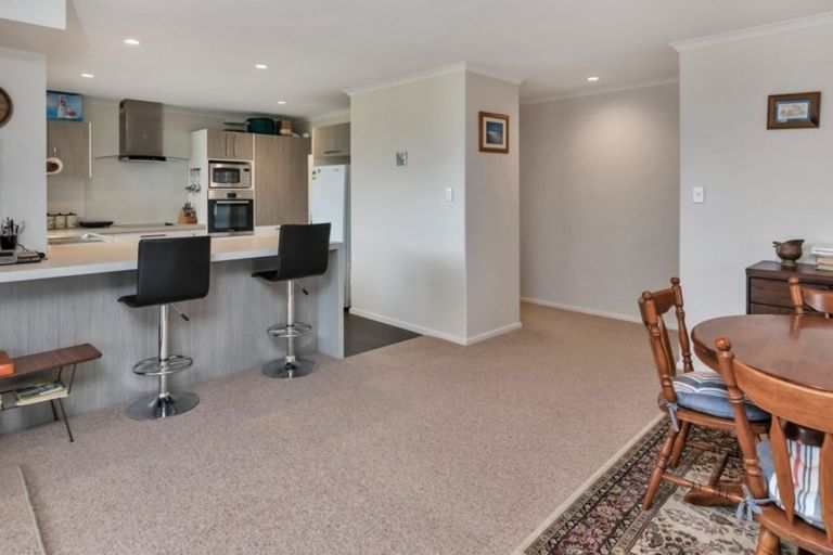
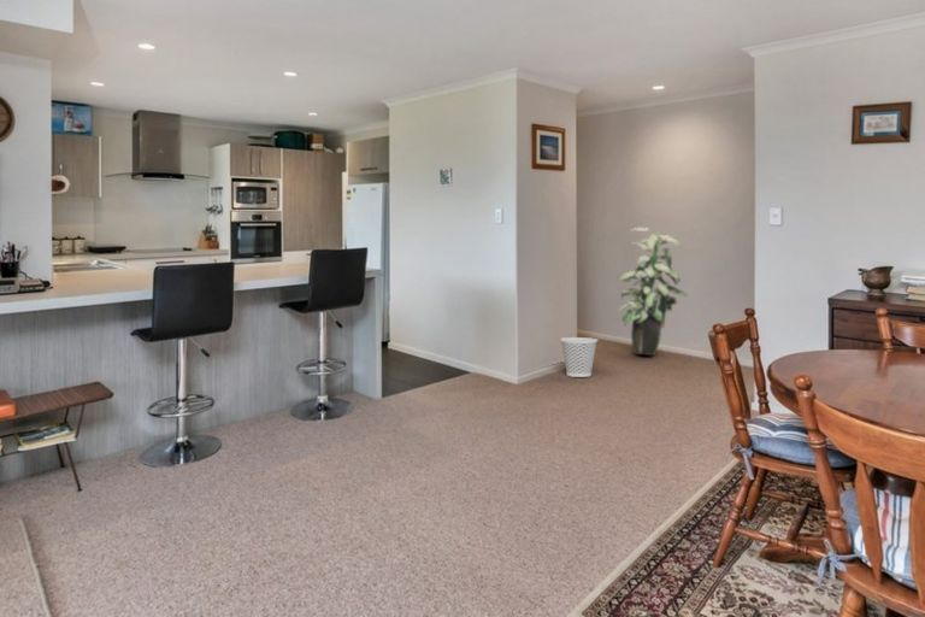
+ wastebasket (578, 357)
+ indoor plant (647, 290)
